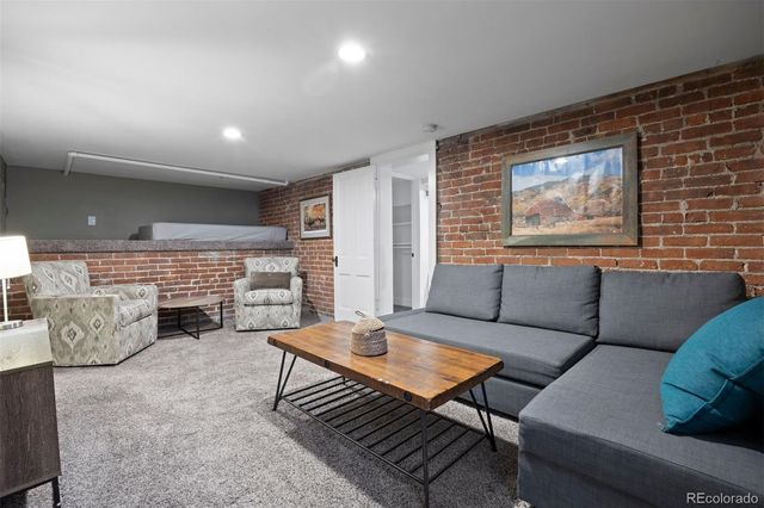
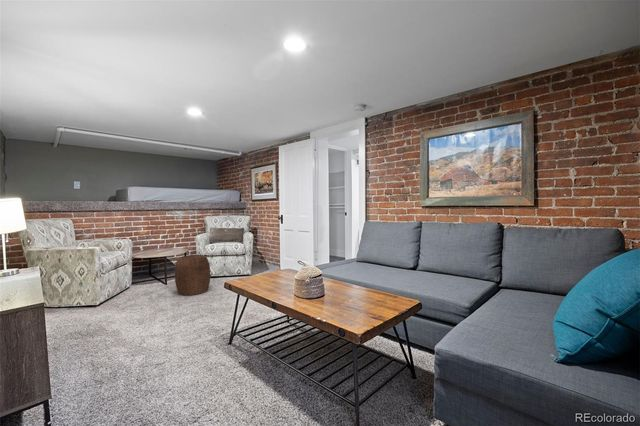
+ stool (192, 273)
